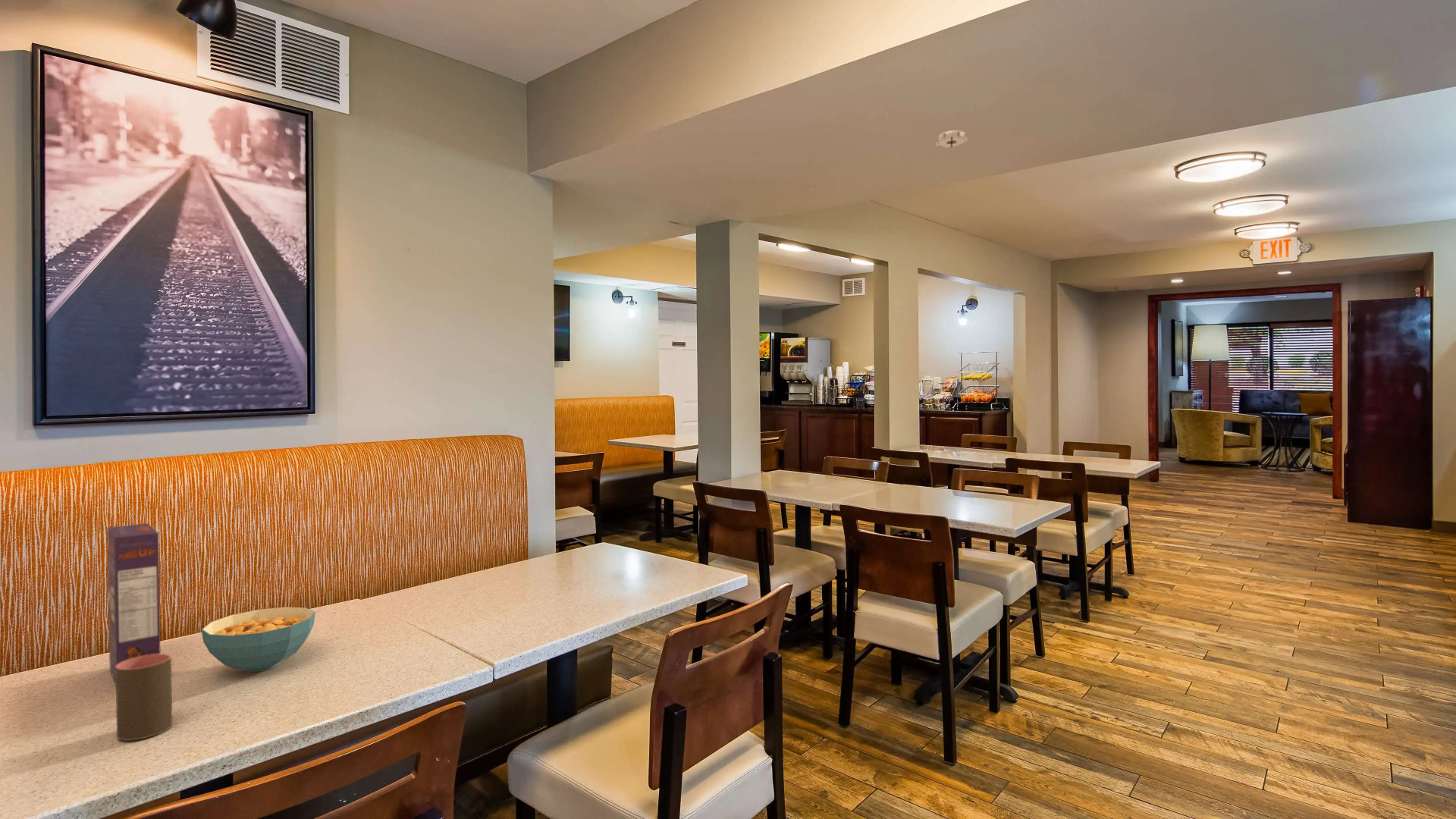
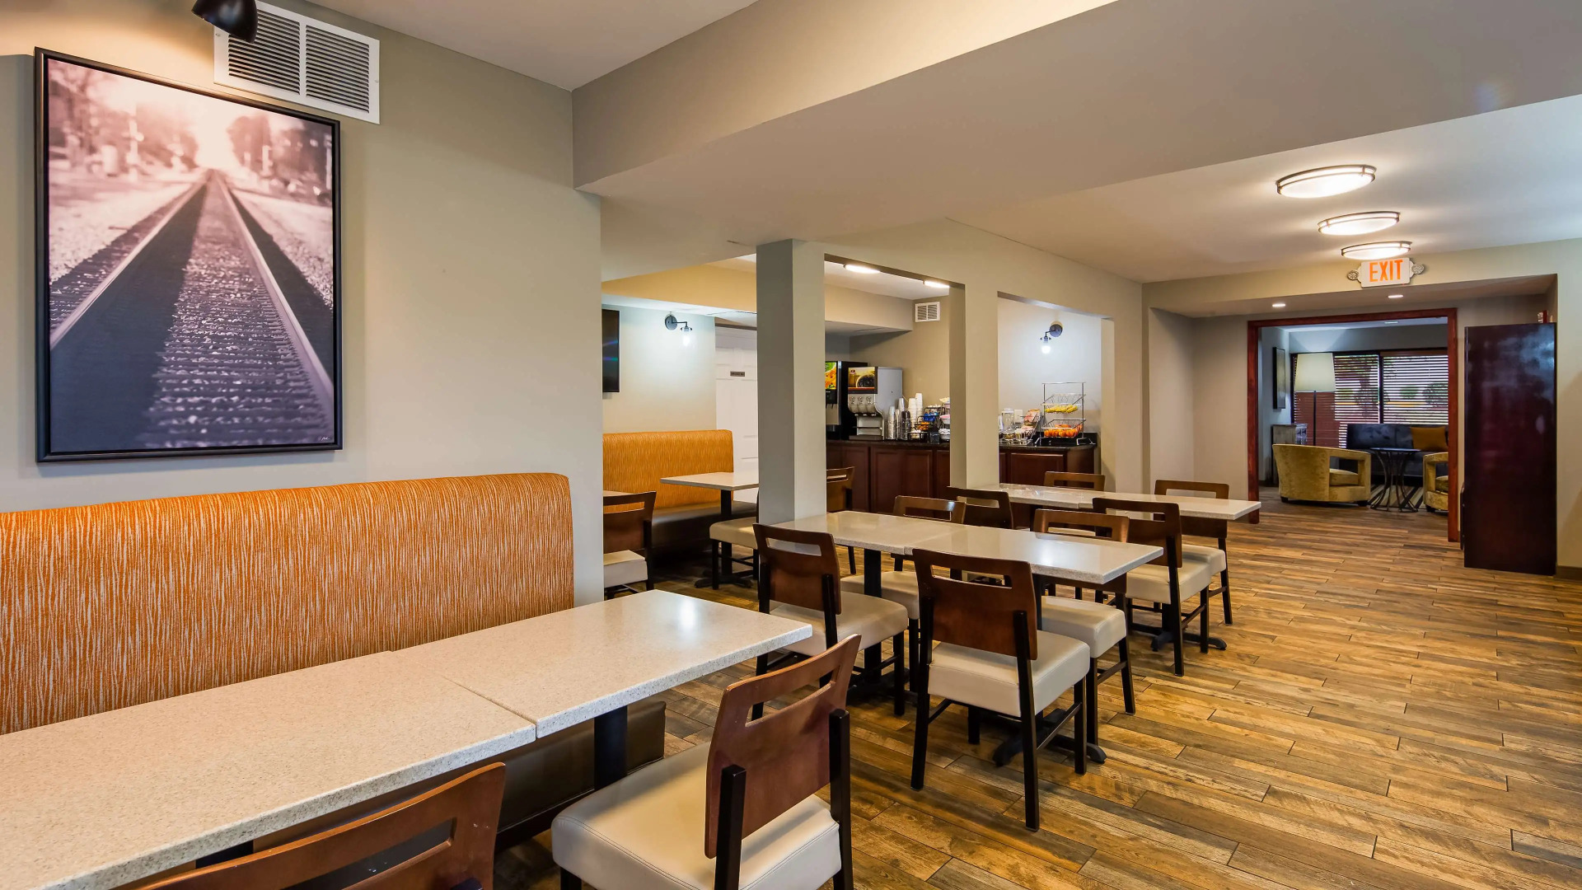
- cereal bowl (261, 643)
- cup (144, 695)
- smoke detector (950, 139)
- cereal box (133, 602)
